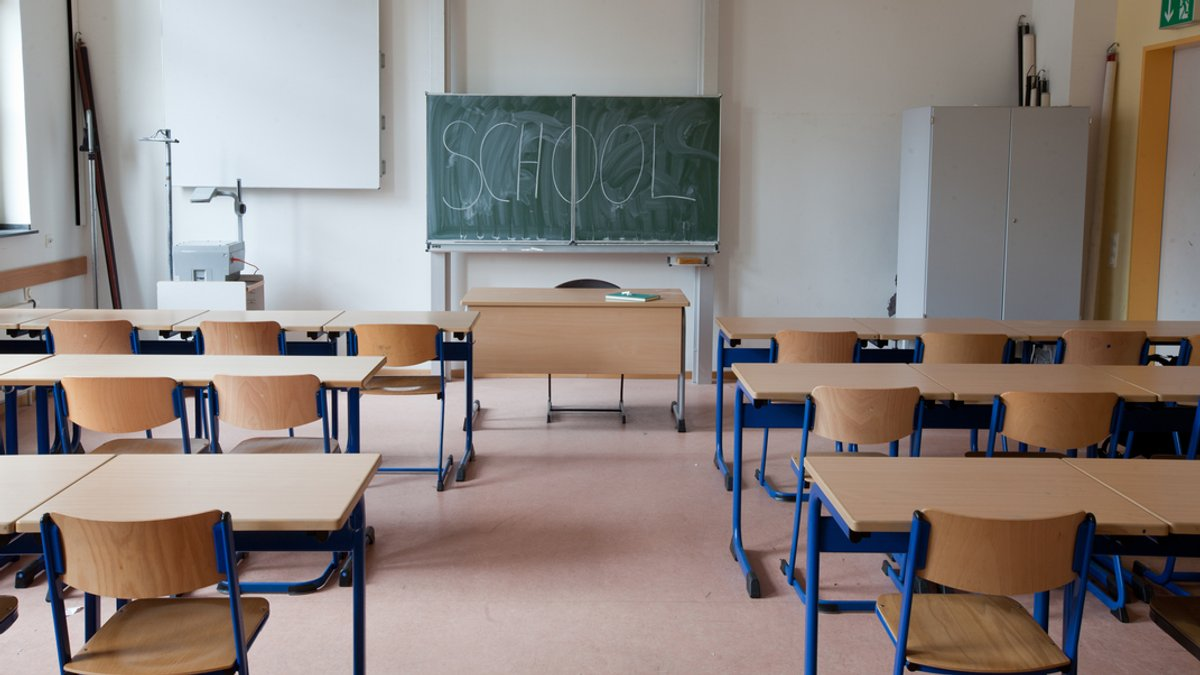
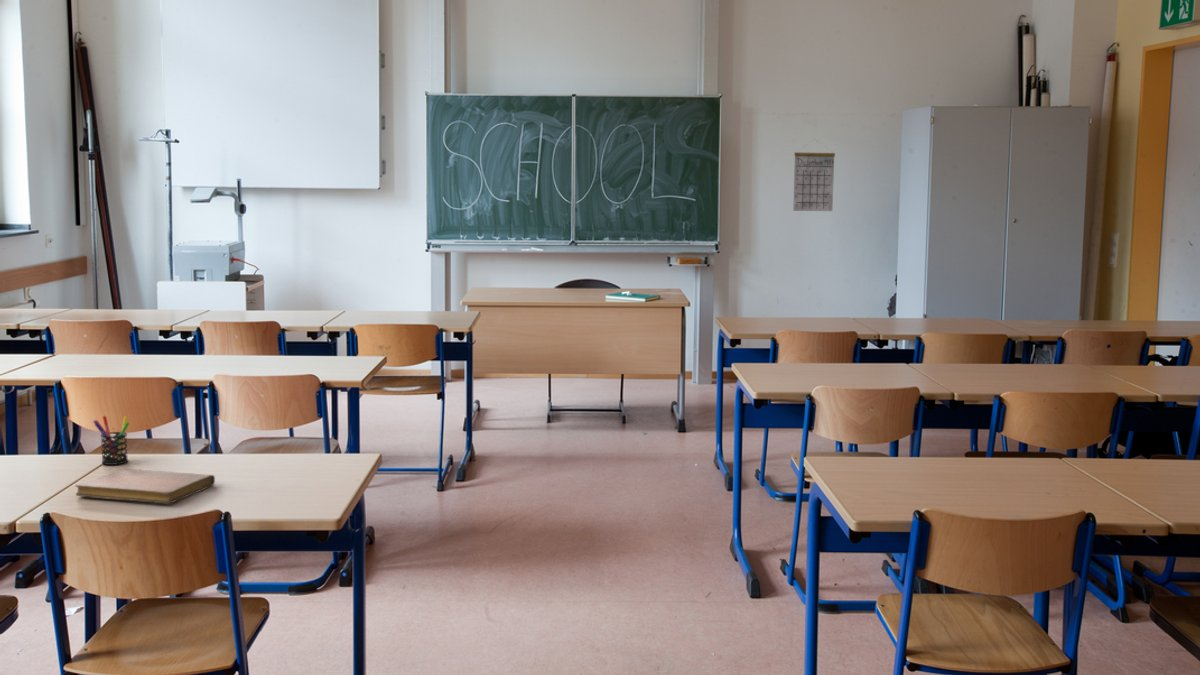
+ calendar (814, 175)
+ pen holder (115, 438)
+ notebook (146, 484)
